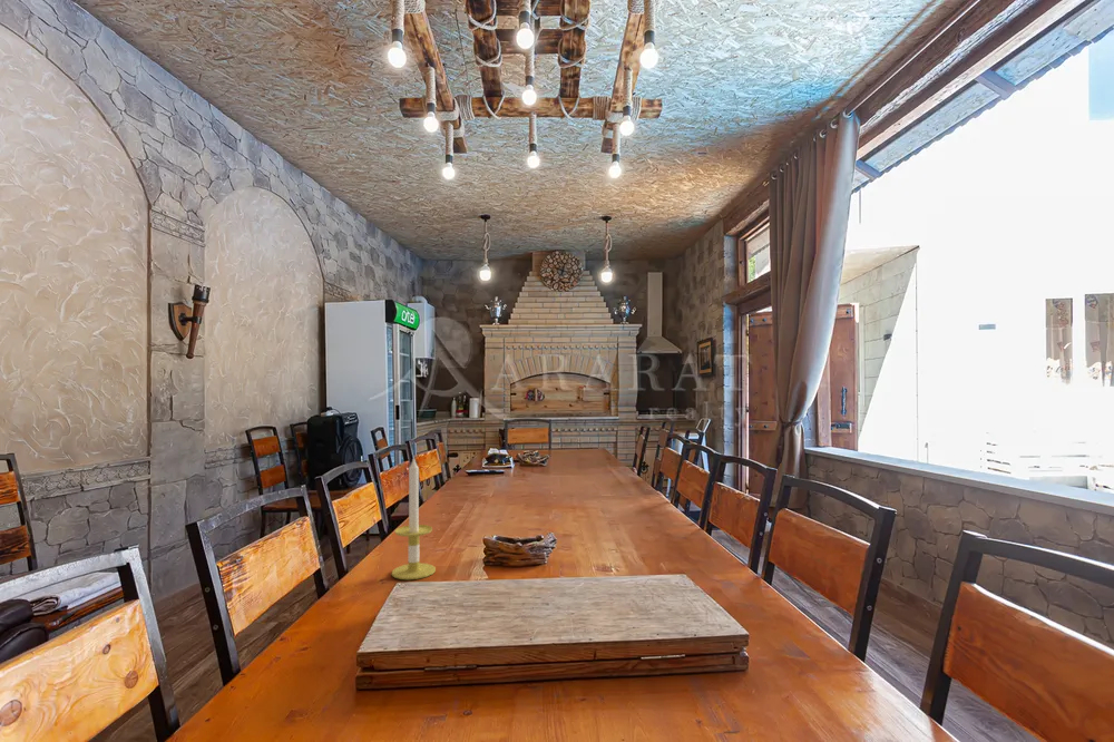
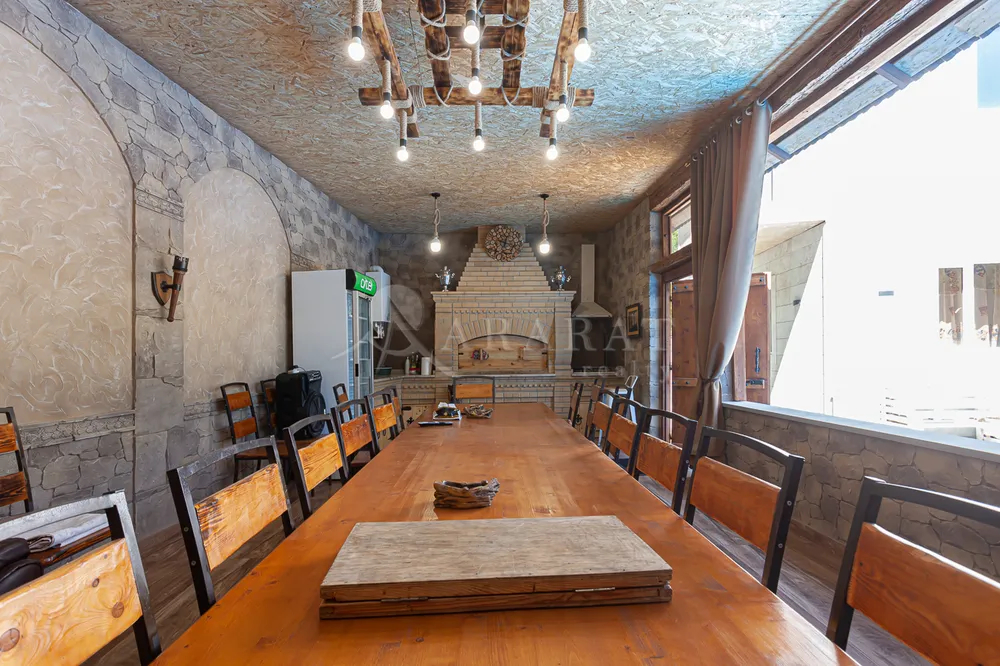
- candle (413, 514)
